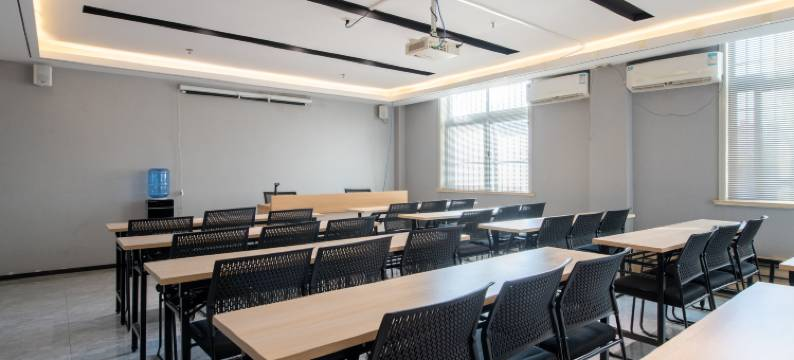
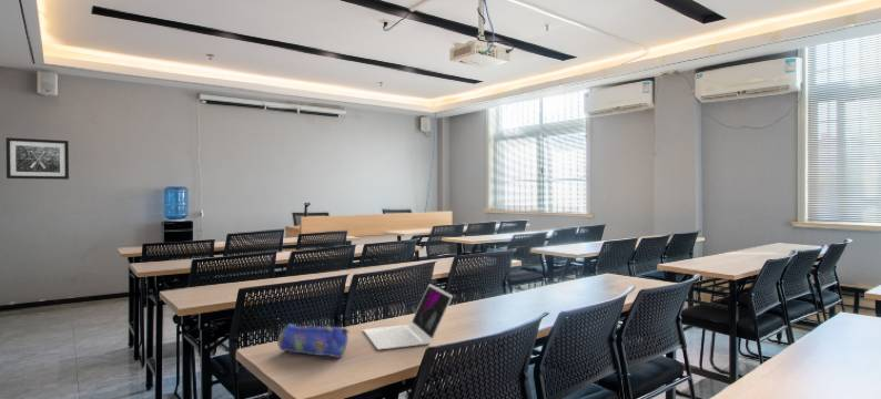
+ wall art (38, 158)
+ laptop (414, 315)
+ pencil case (313, 339)
